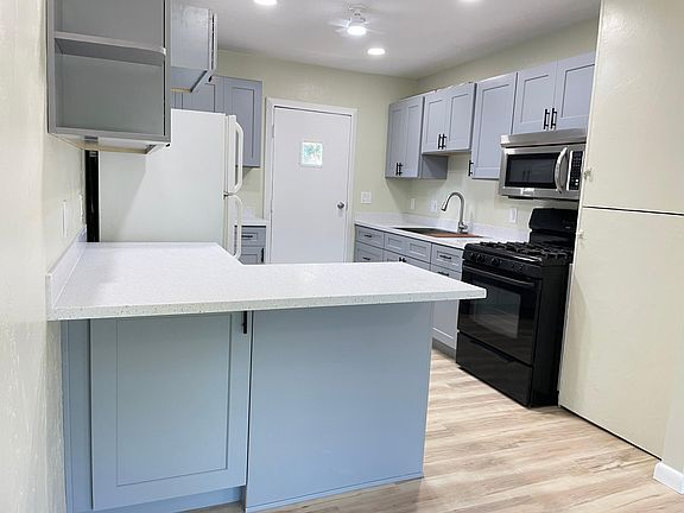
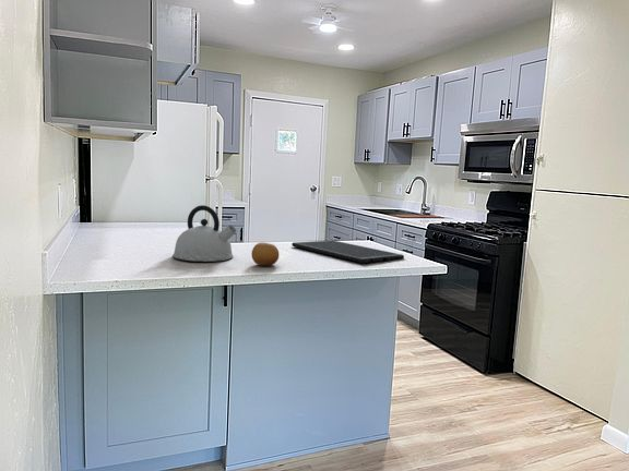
+ fruit (264, 253)
+ kettle (206, 231)
+ cutting board (345, 250)
